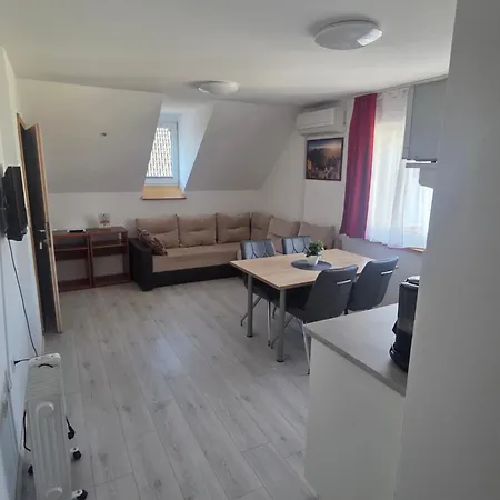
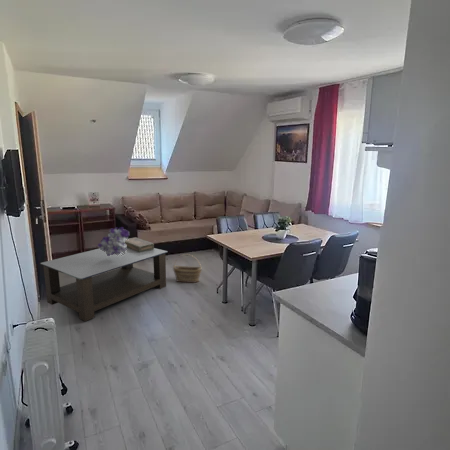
+ bouquet (118, 242)
+ basket (187, 267)
+ coffee table (109, 275)
+ decorative box (137, 244)
